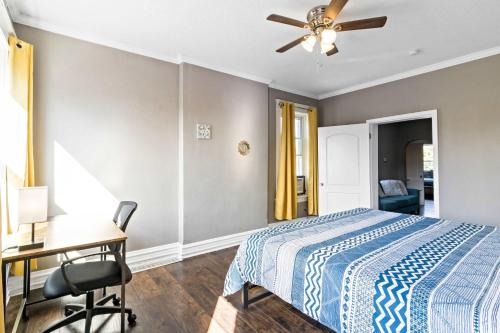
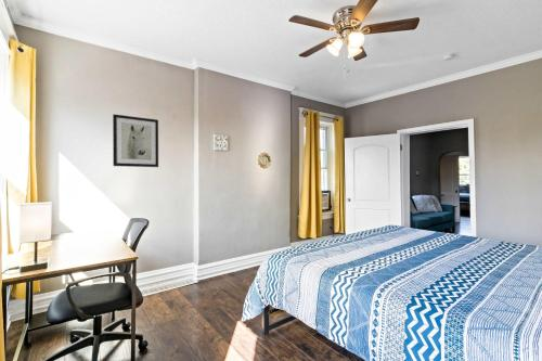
+ wall art (137, 141)
